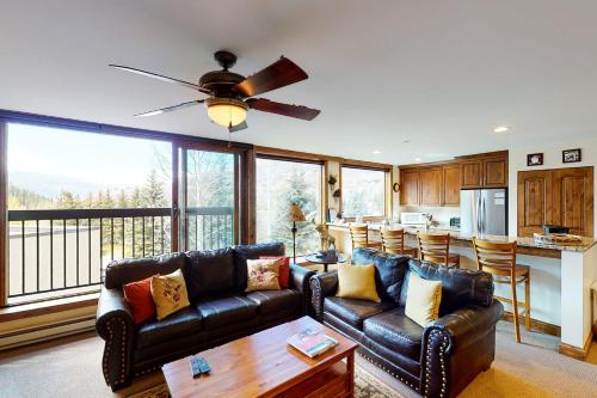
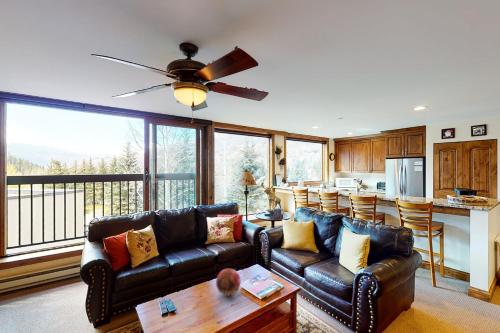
+ decorative orb (228, 281)
